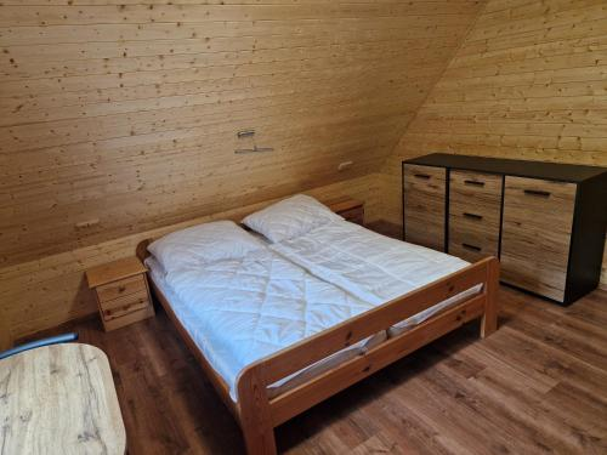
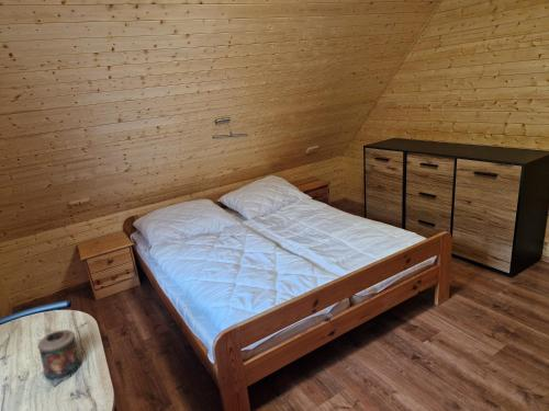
+ candle (55, 355)
